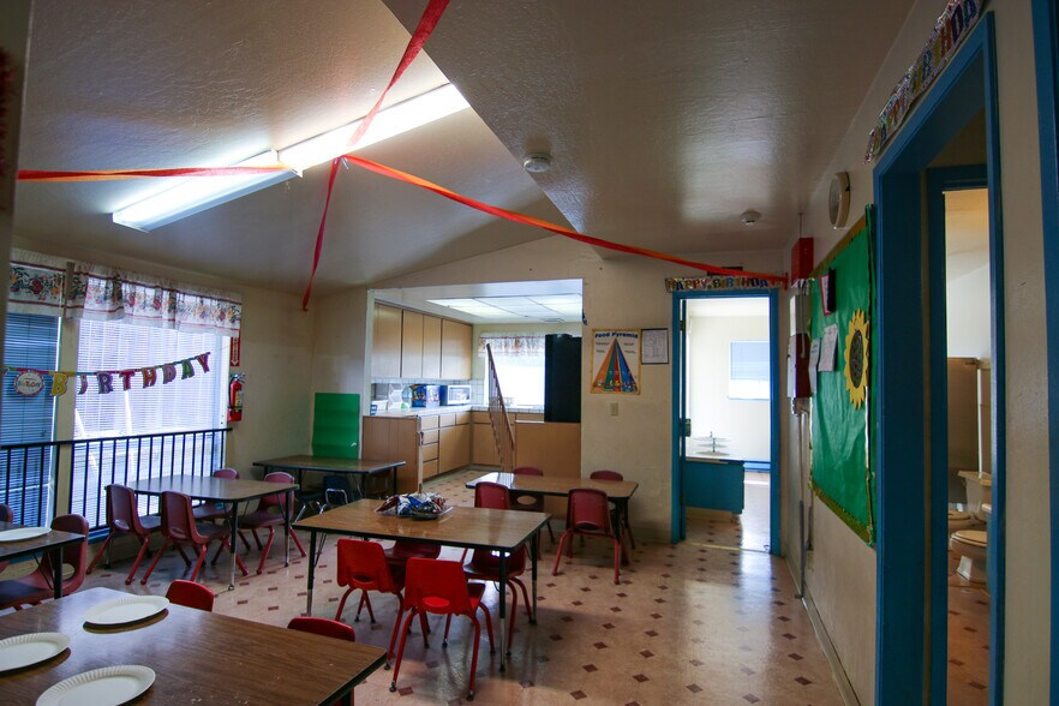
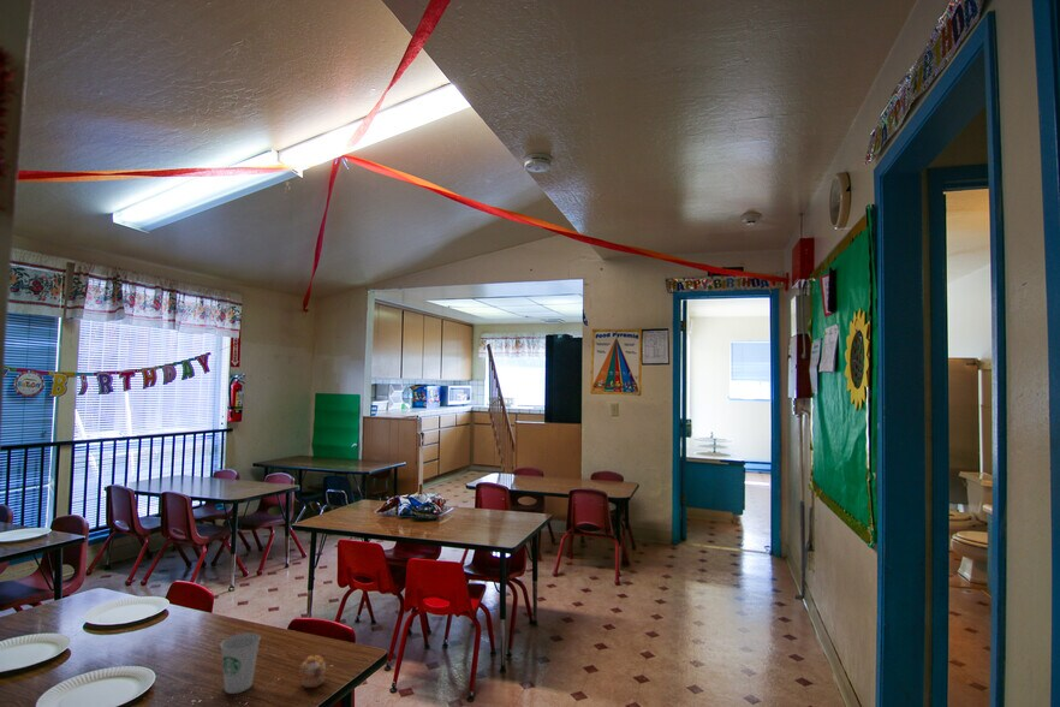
+ cupcake (312, 670)
+ paper cup (239, 663)
